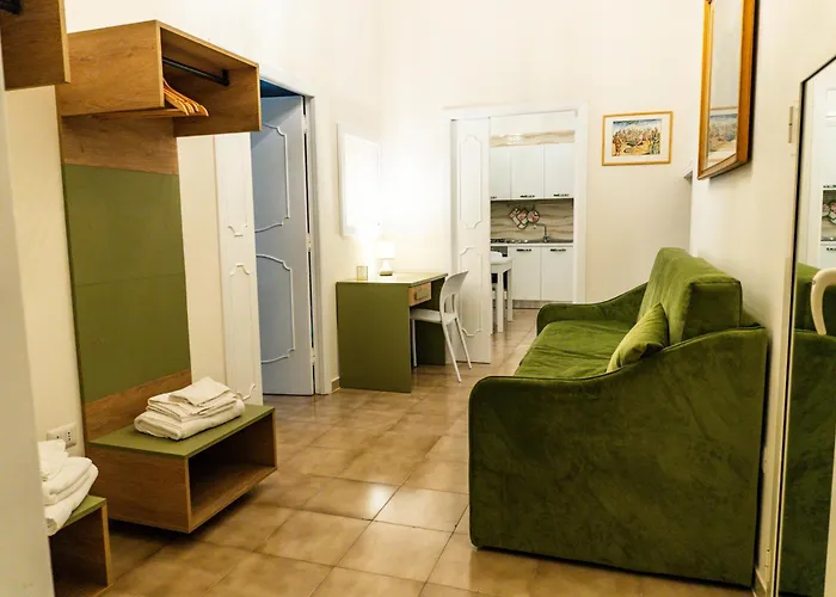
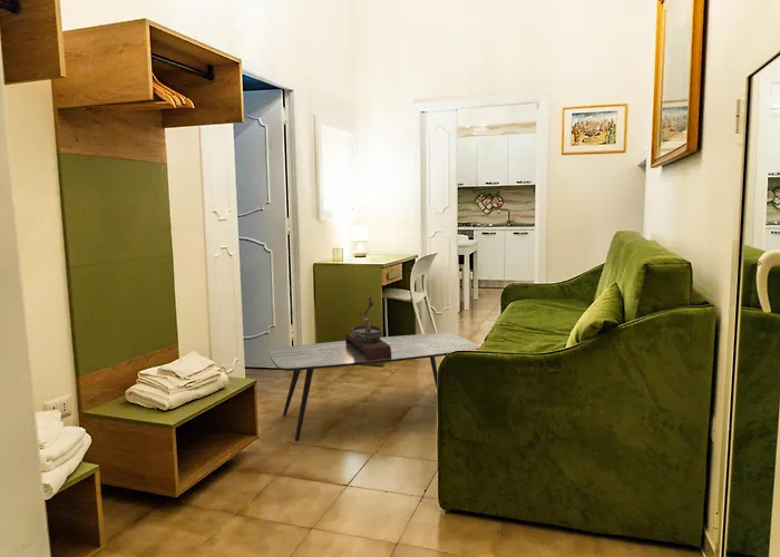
+ coffee table (371, 363)
+ bonsai tree (365, 323)
